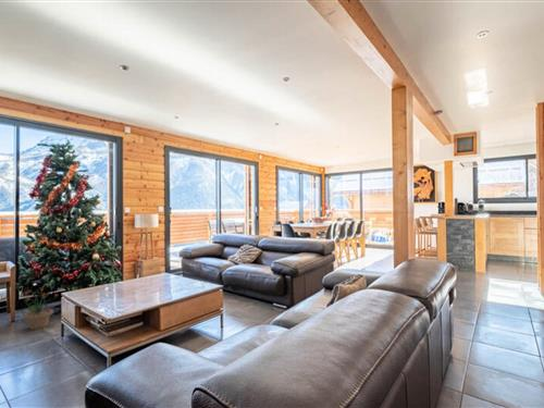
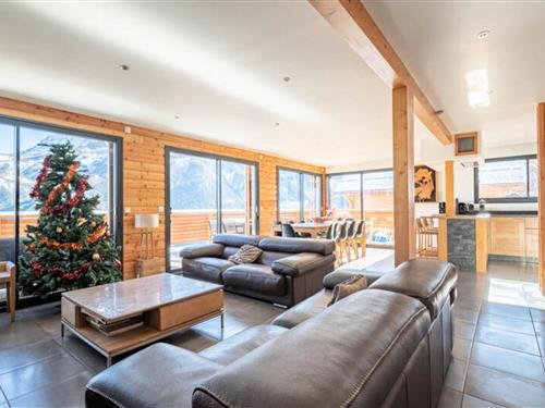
- potted plant (36, 307)
